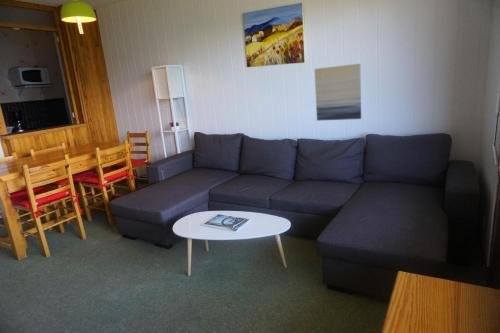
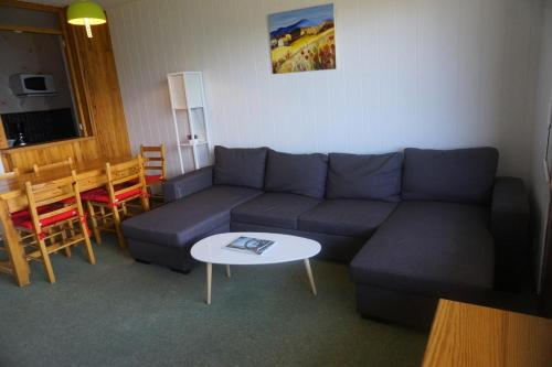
- wall art (337, 93)
